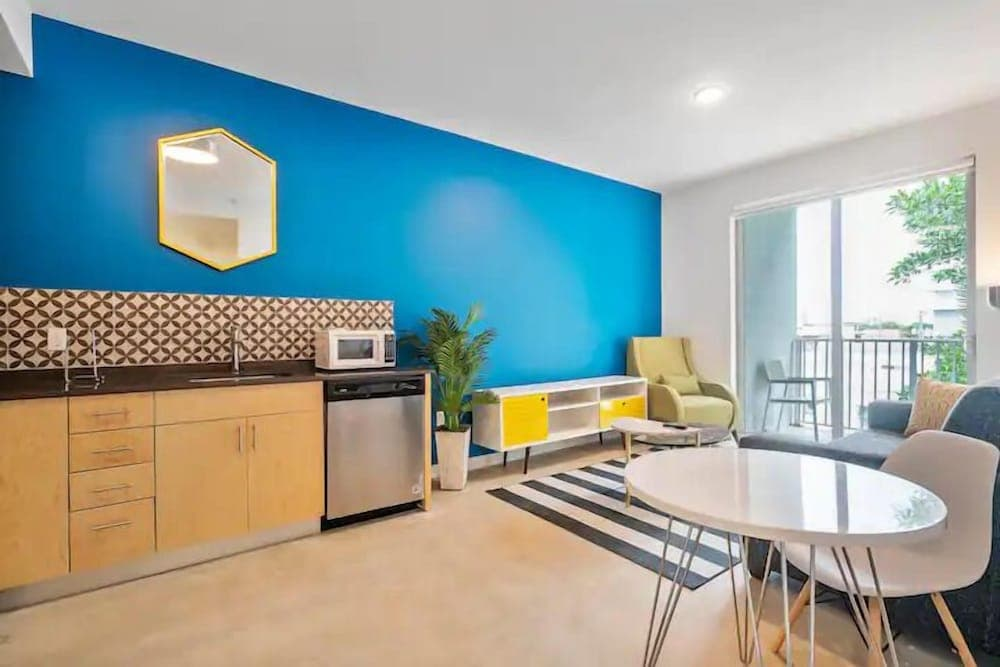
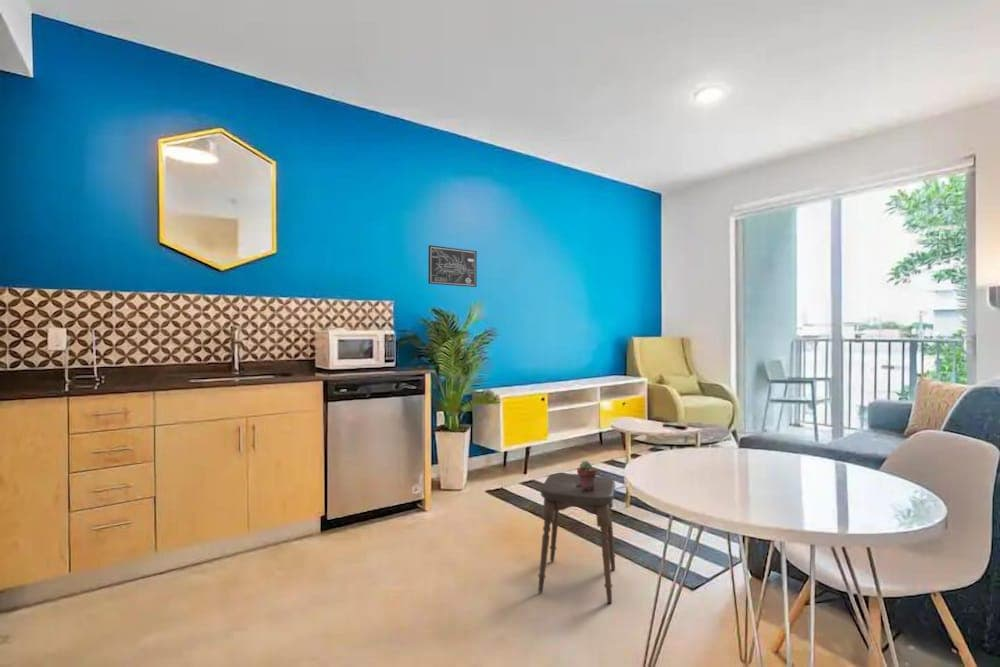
+ stool (597, 525)
+ wall art (453, 266)
+ potted succulent (588, 474)
